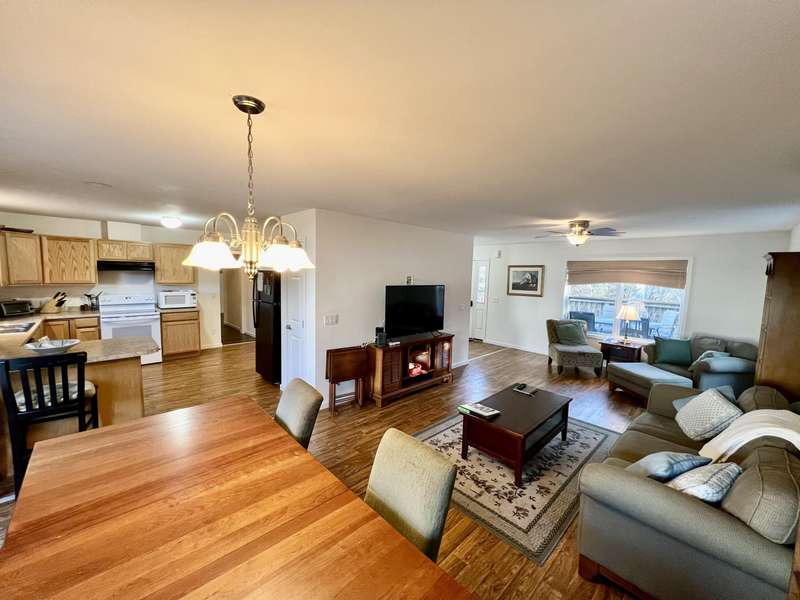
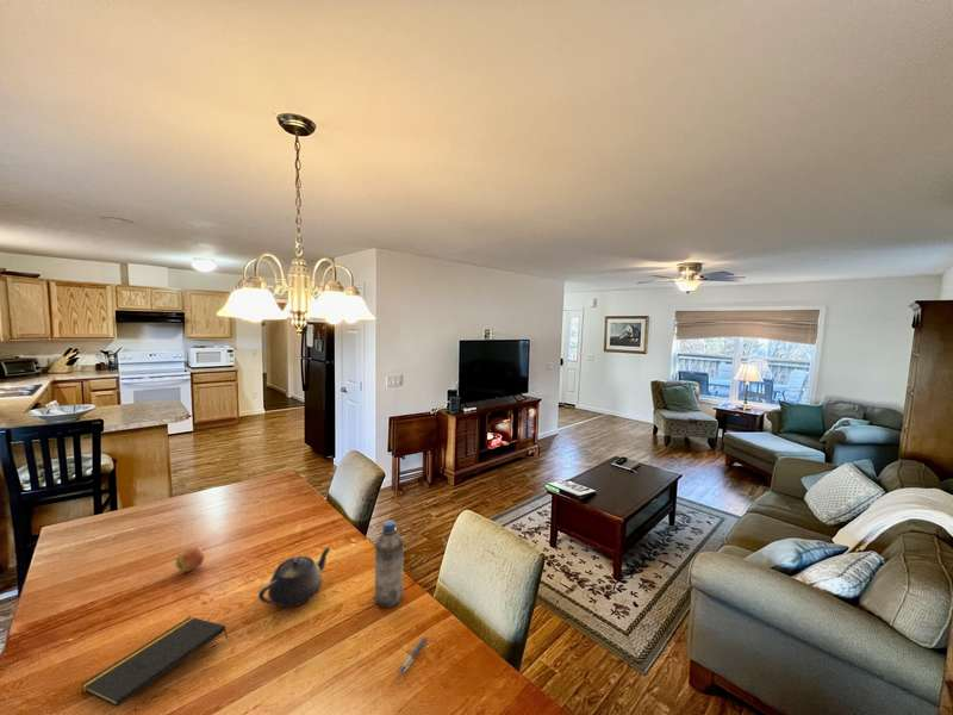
+ water bottle (388, 560)
+ notepad (158, 655)
+ apple (192, 558)
+ teapot (298, 576)
+ pen (413, 654)
